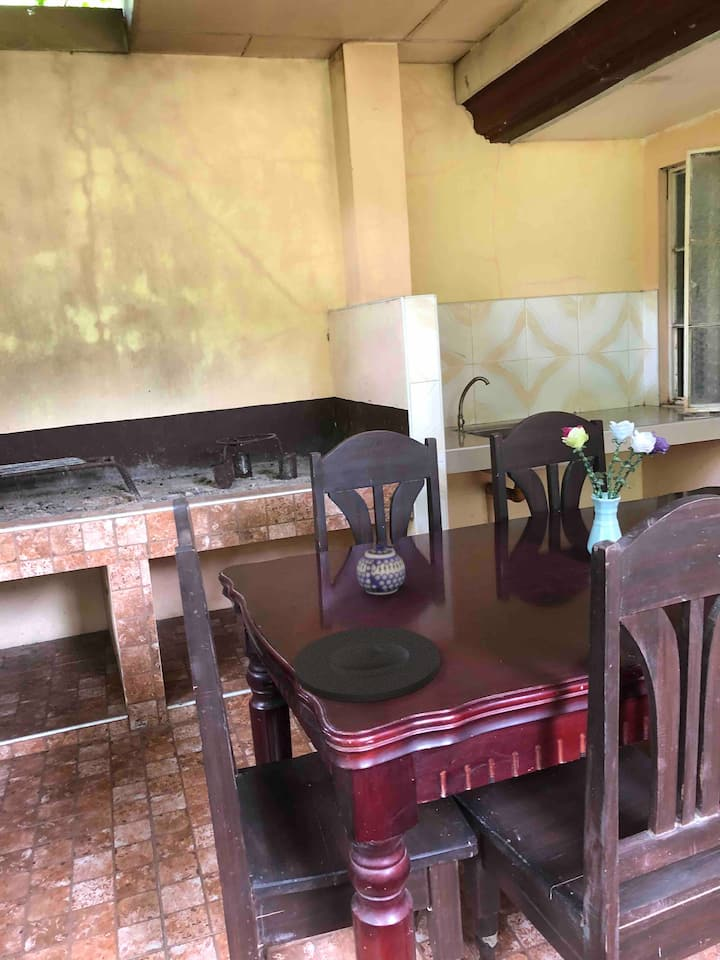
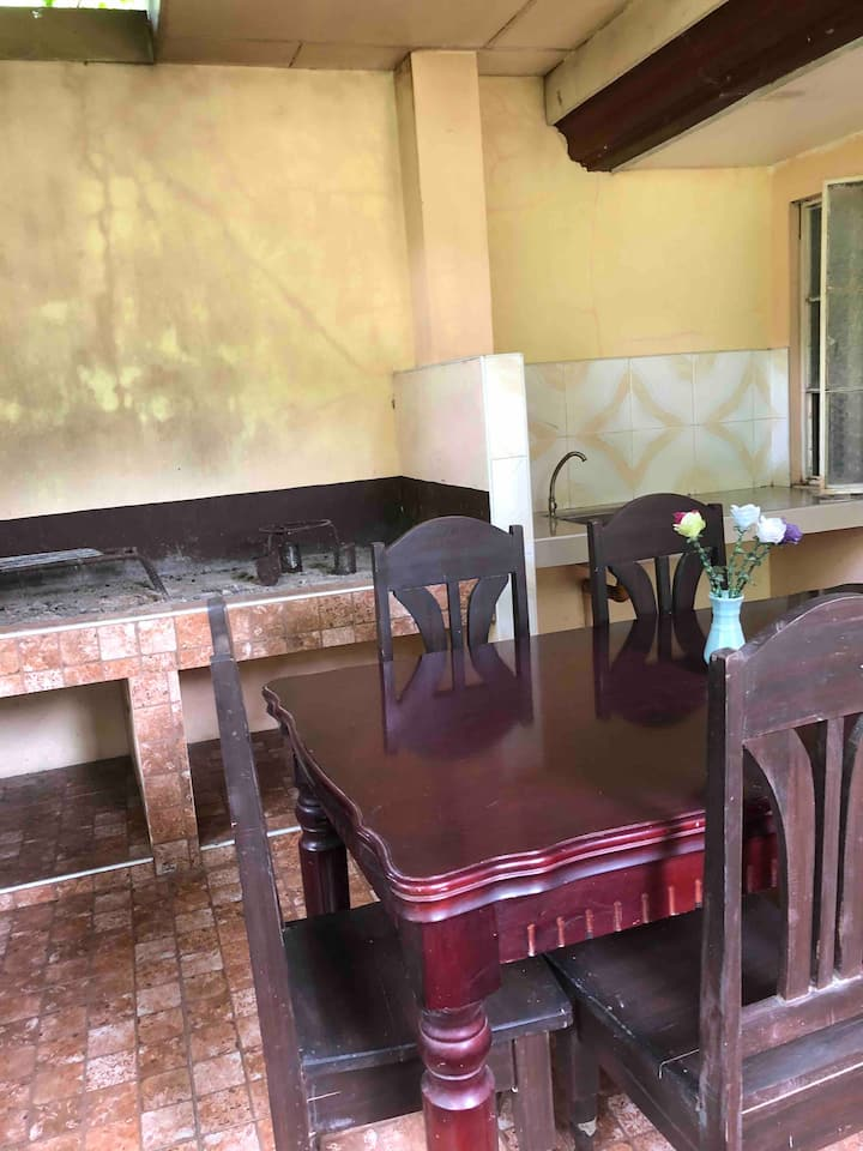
- teapot (380, 567)
- plate (366, 655)
